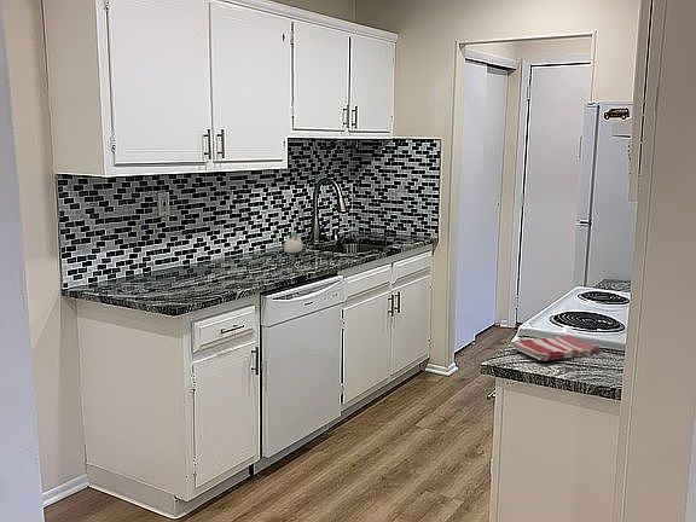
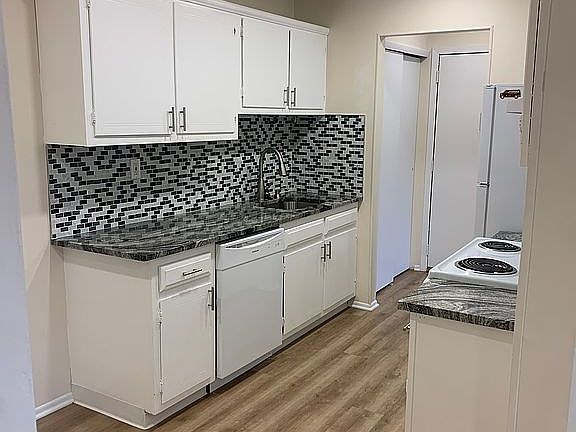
- succulent planter (292, 243)
- dish towel (553, 346)
